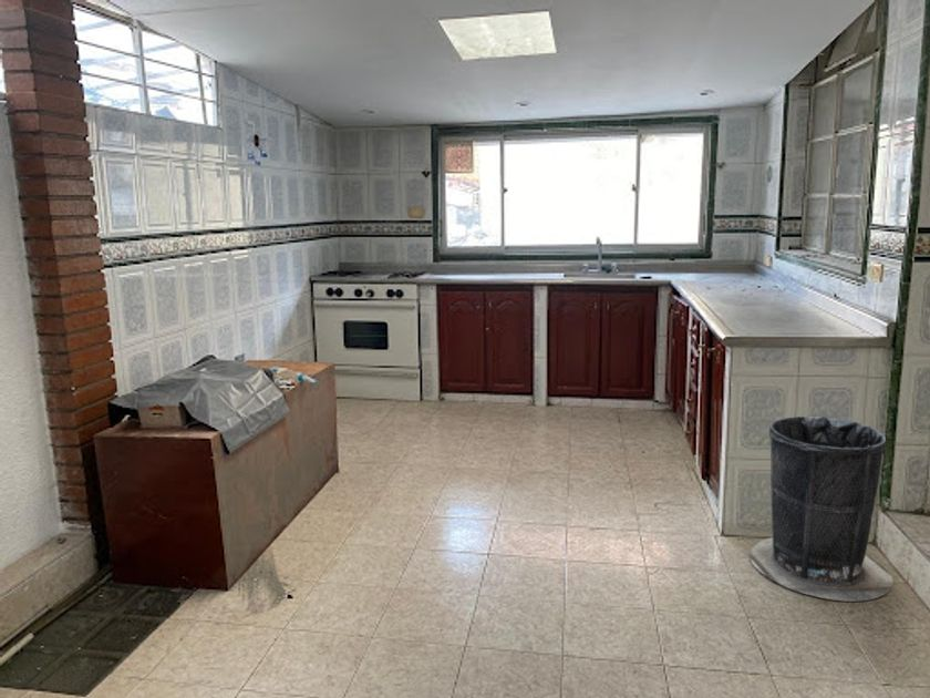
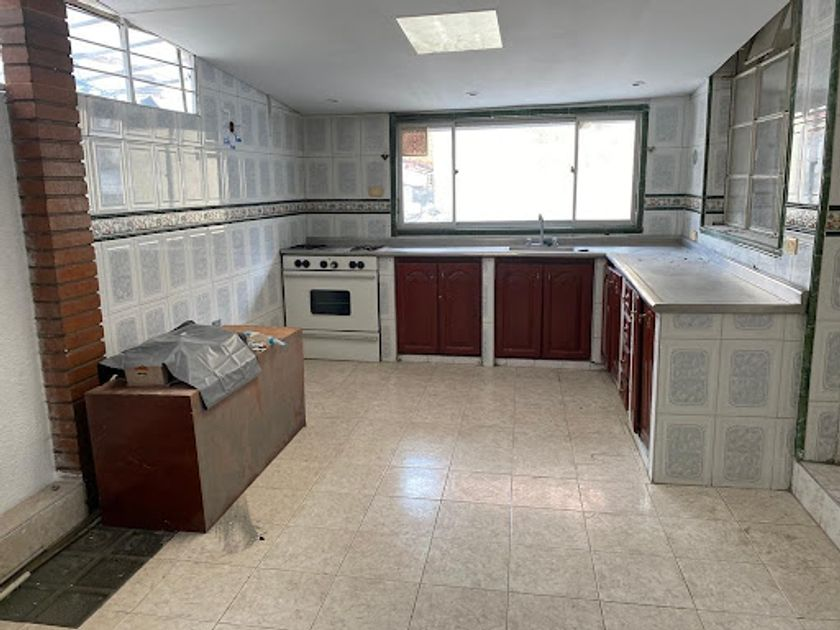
- trash can (824, 500)
